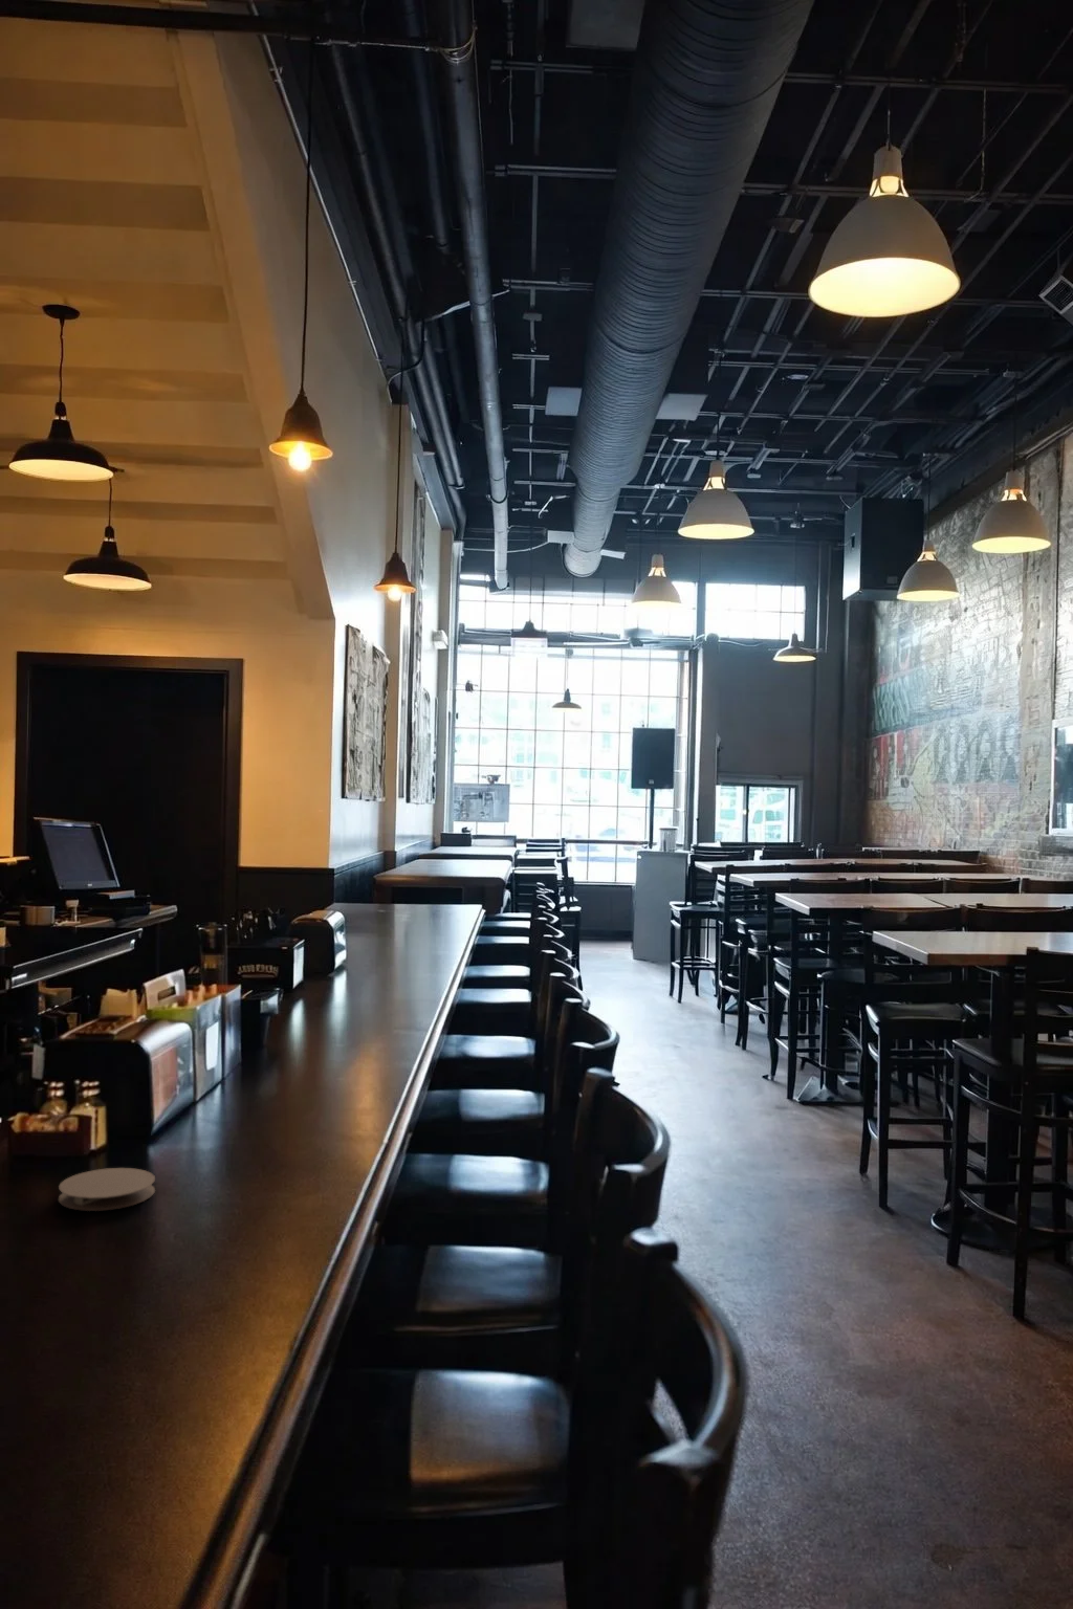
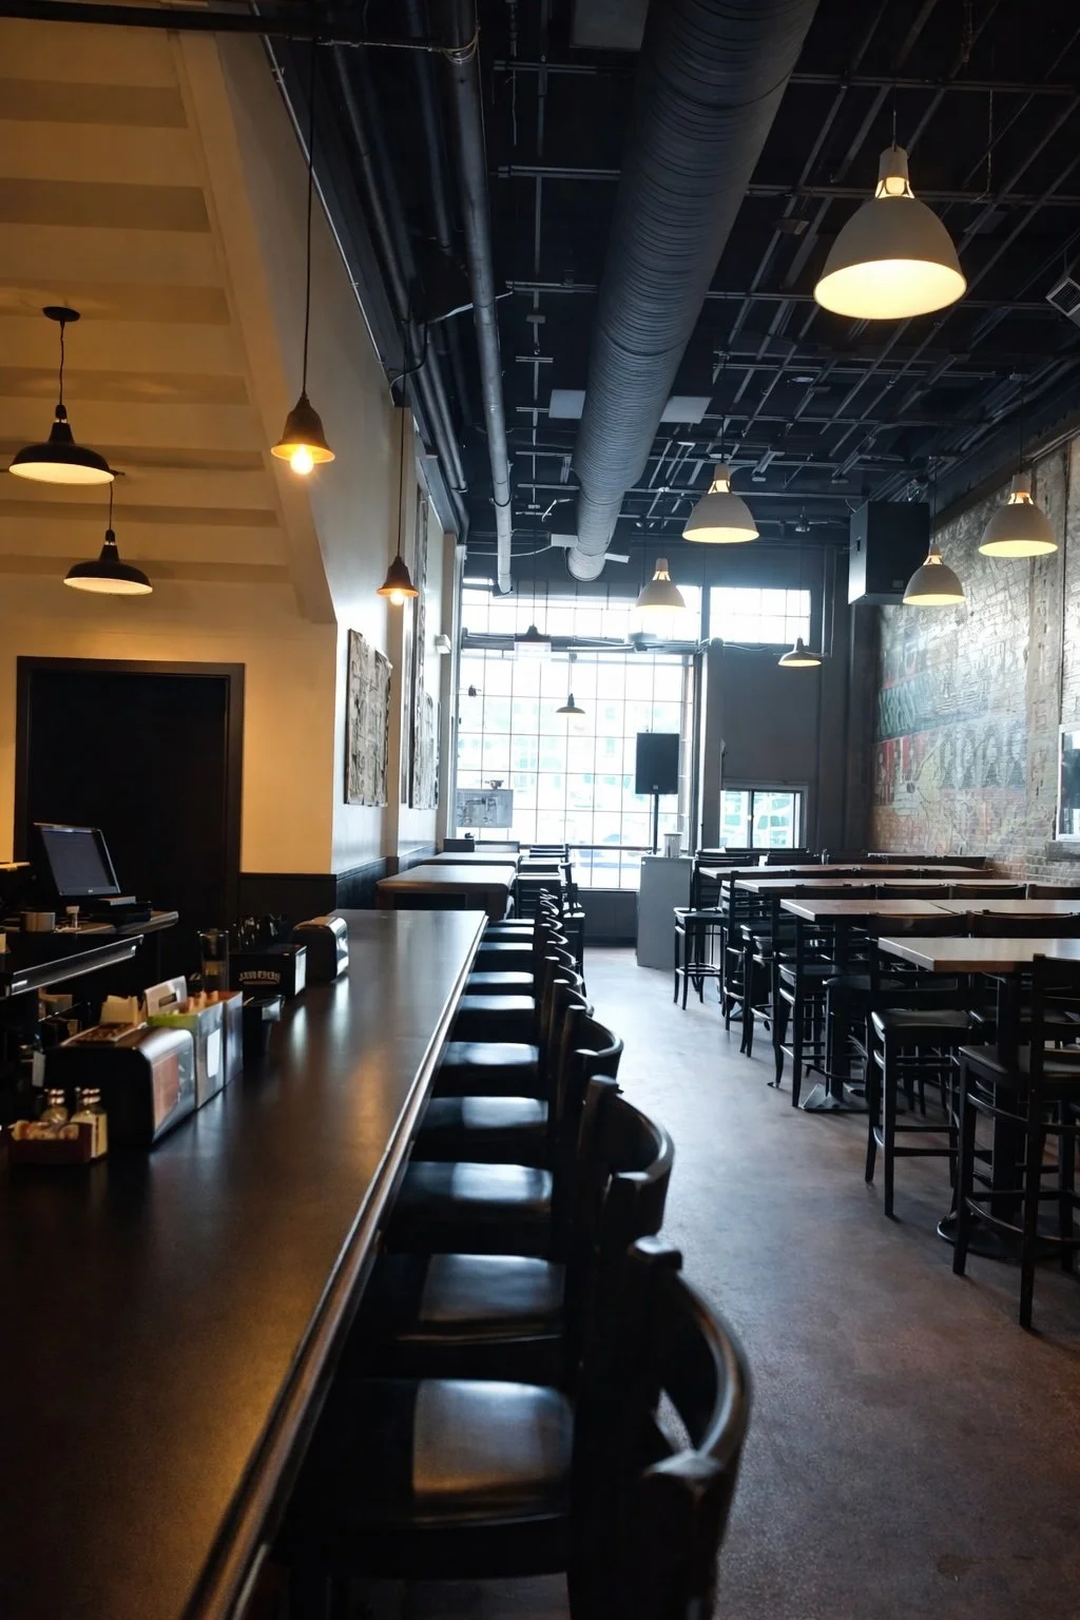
- coaster (107, 1188)
